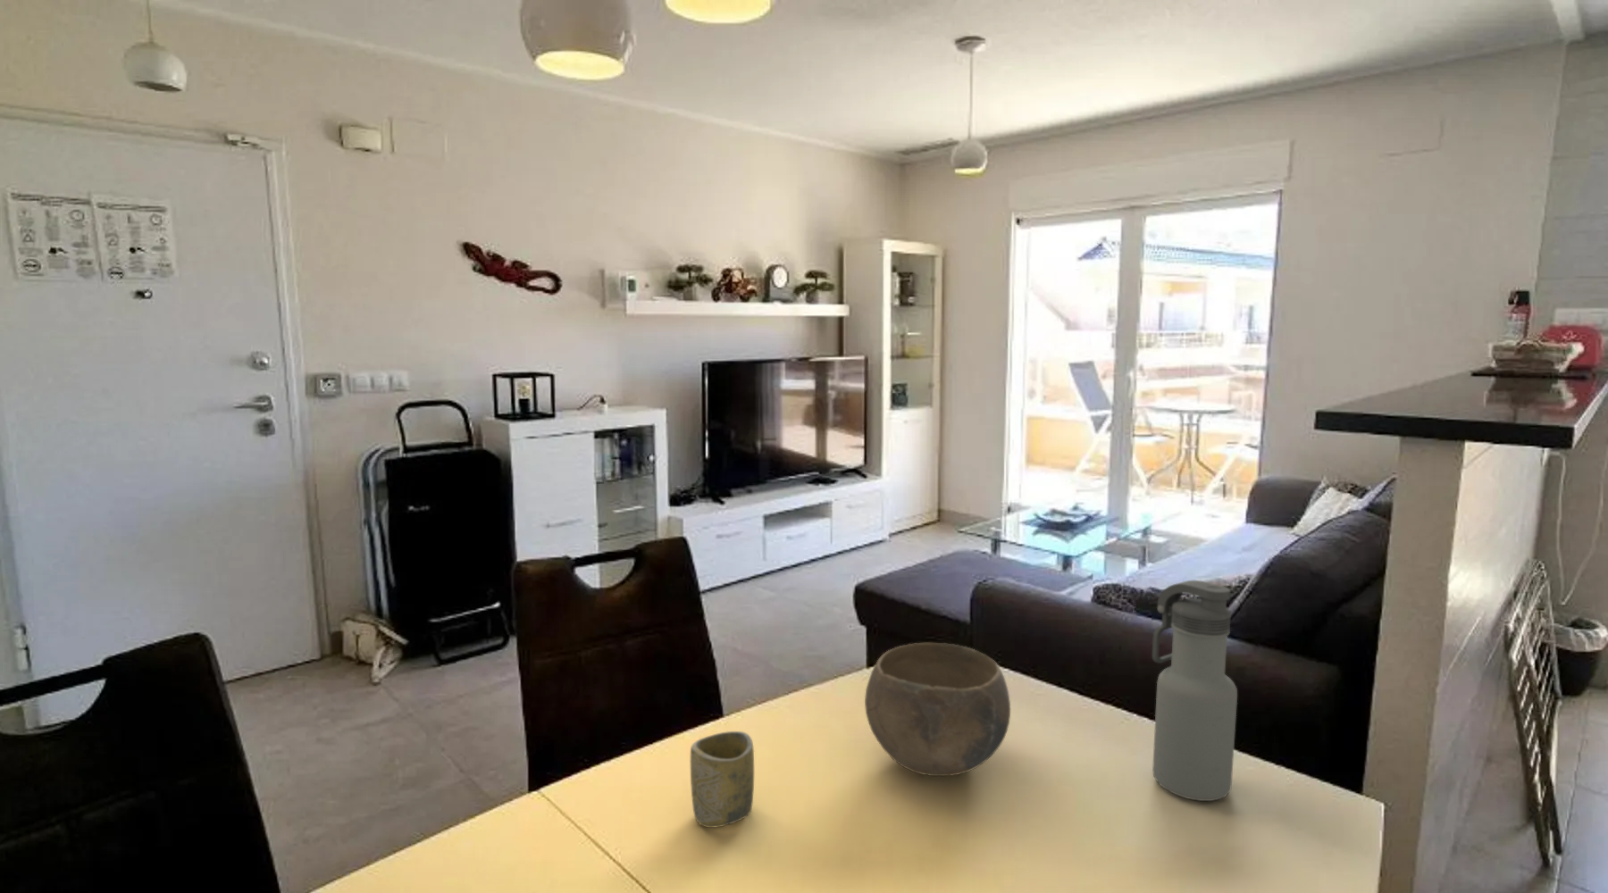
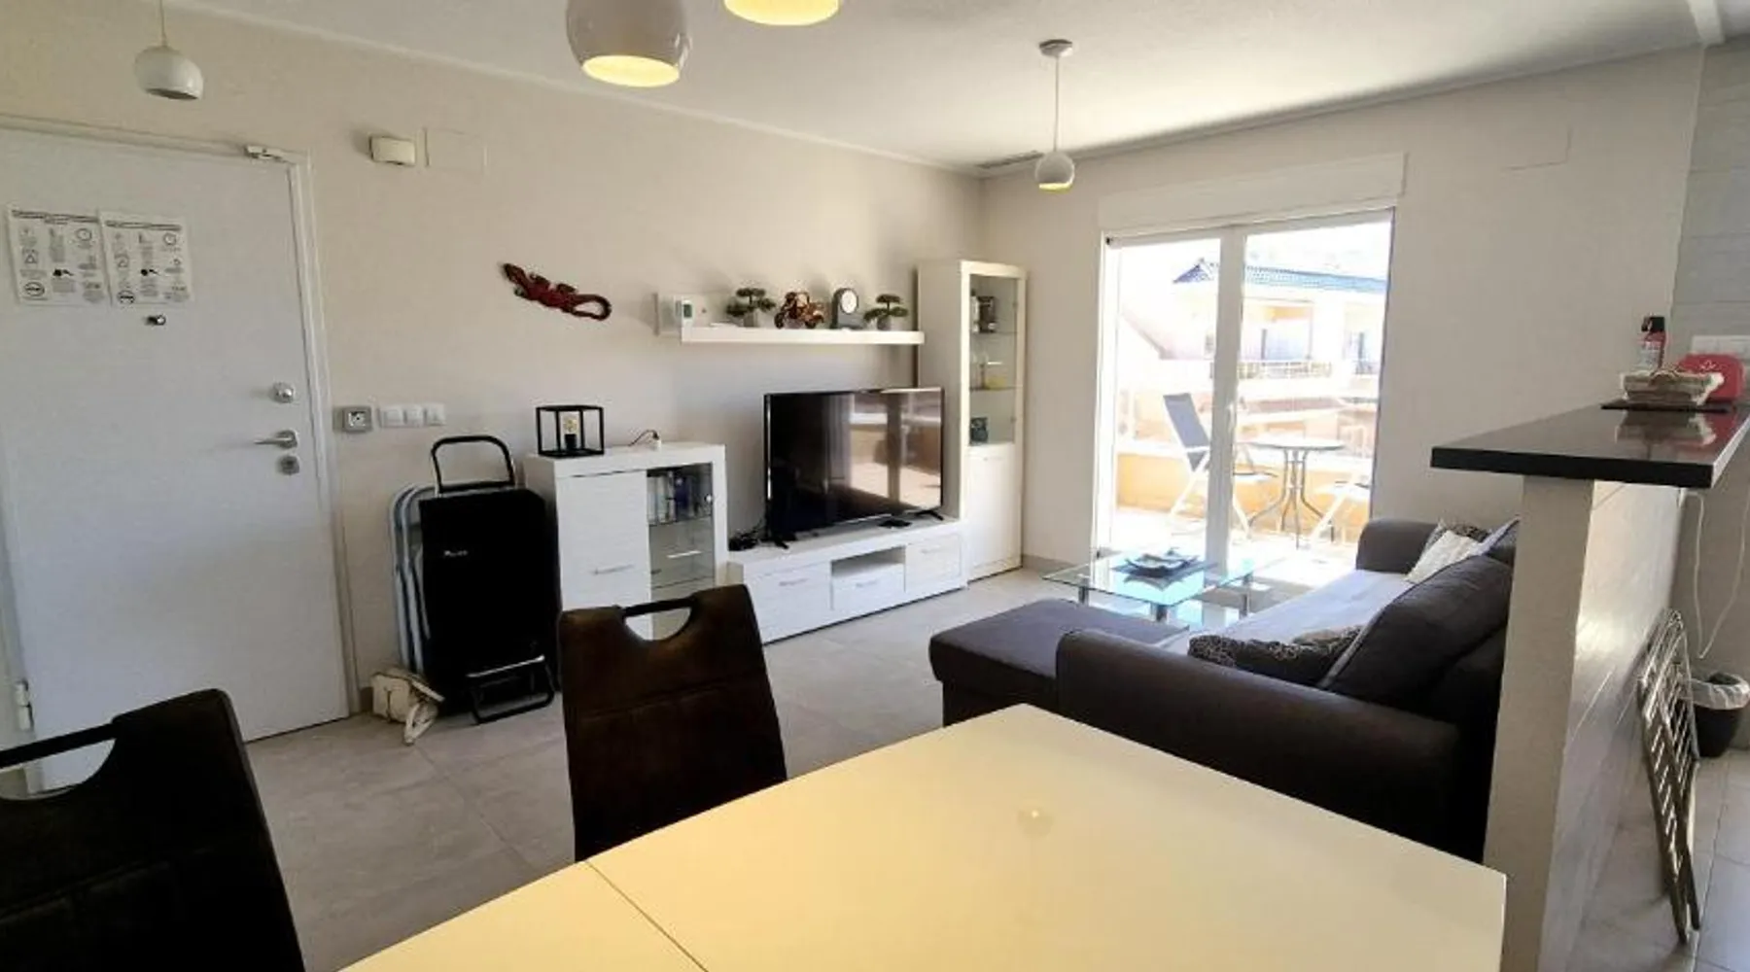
- water bottle (1194, 685)
- bowl (936, 713)
- cup (722, 778)
